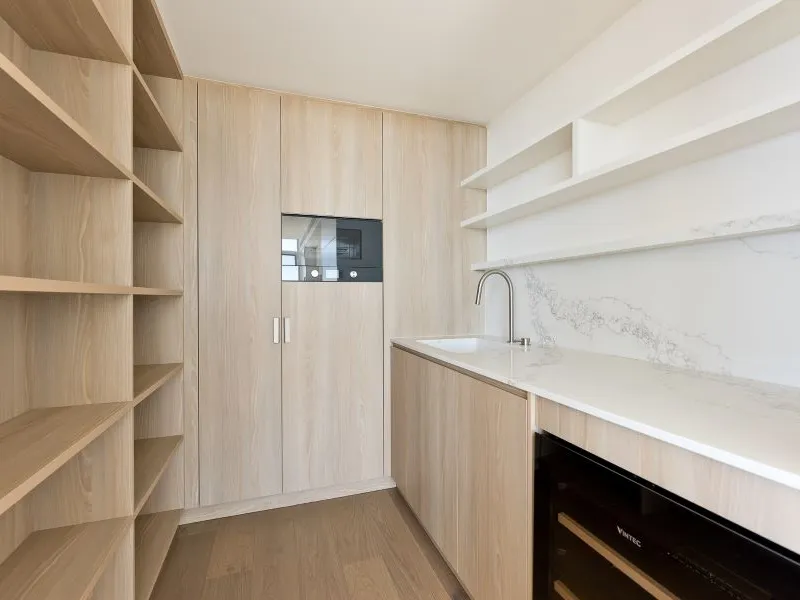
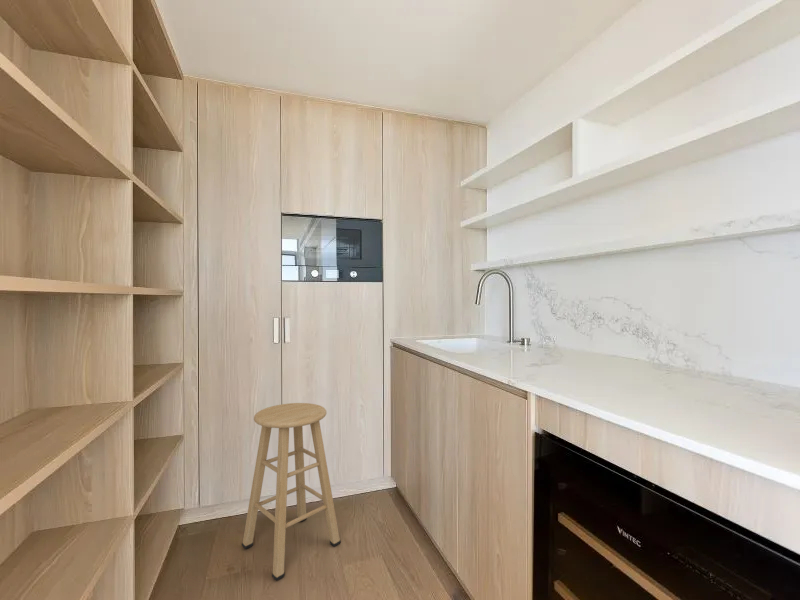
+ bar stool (290, 476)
